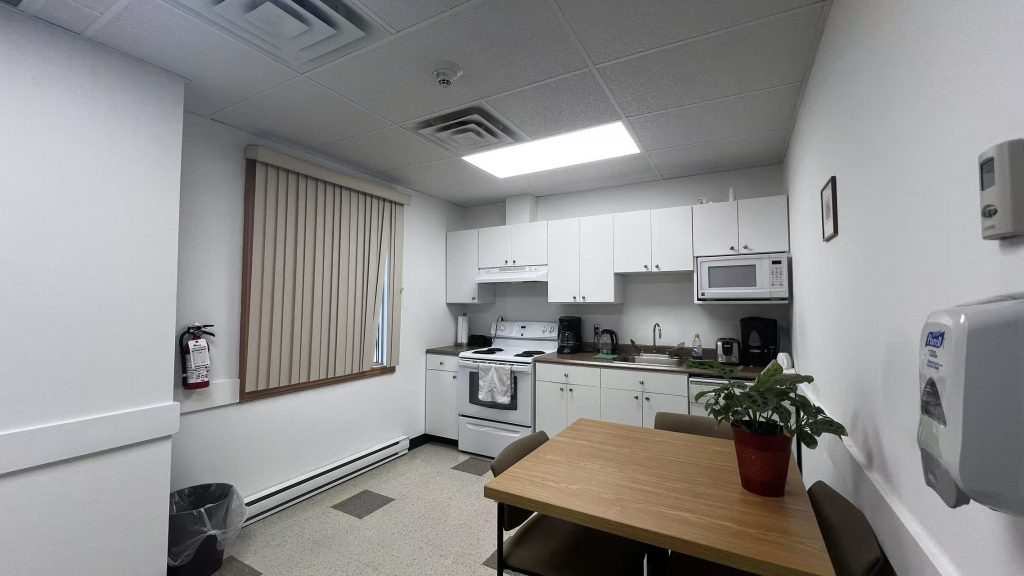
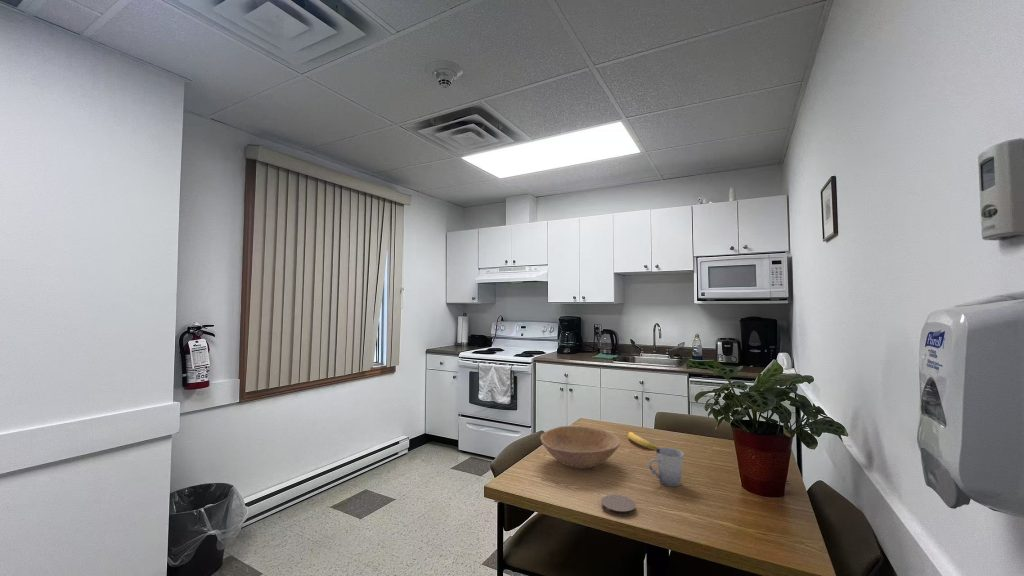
+ cup (665, 467)
+ banana (640, 439)
+ coaster (618, 505)
+ bowl (579, 450)
